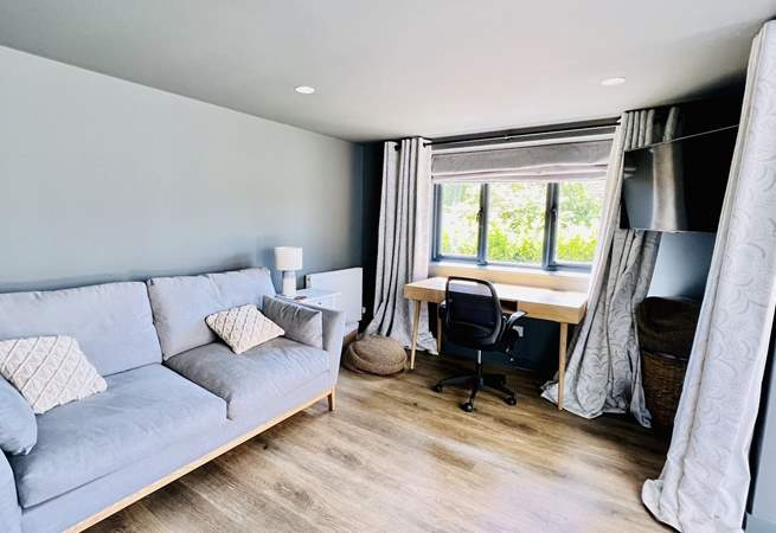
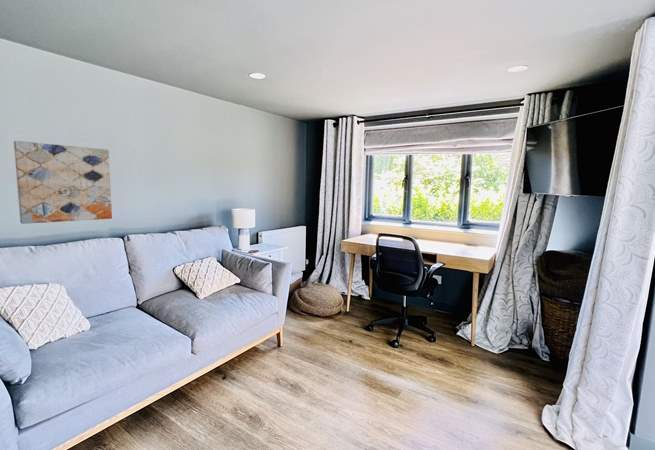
+ wall art (67, 183)
